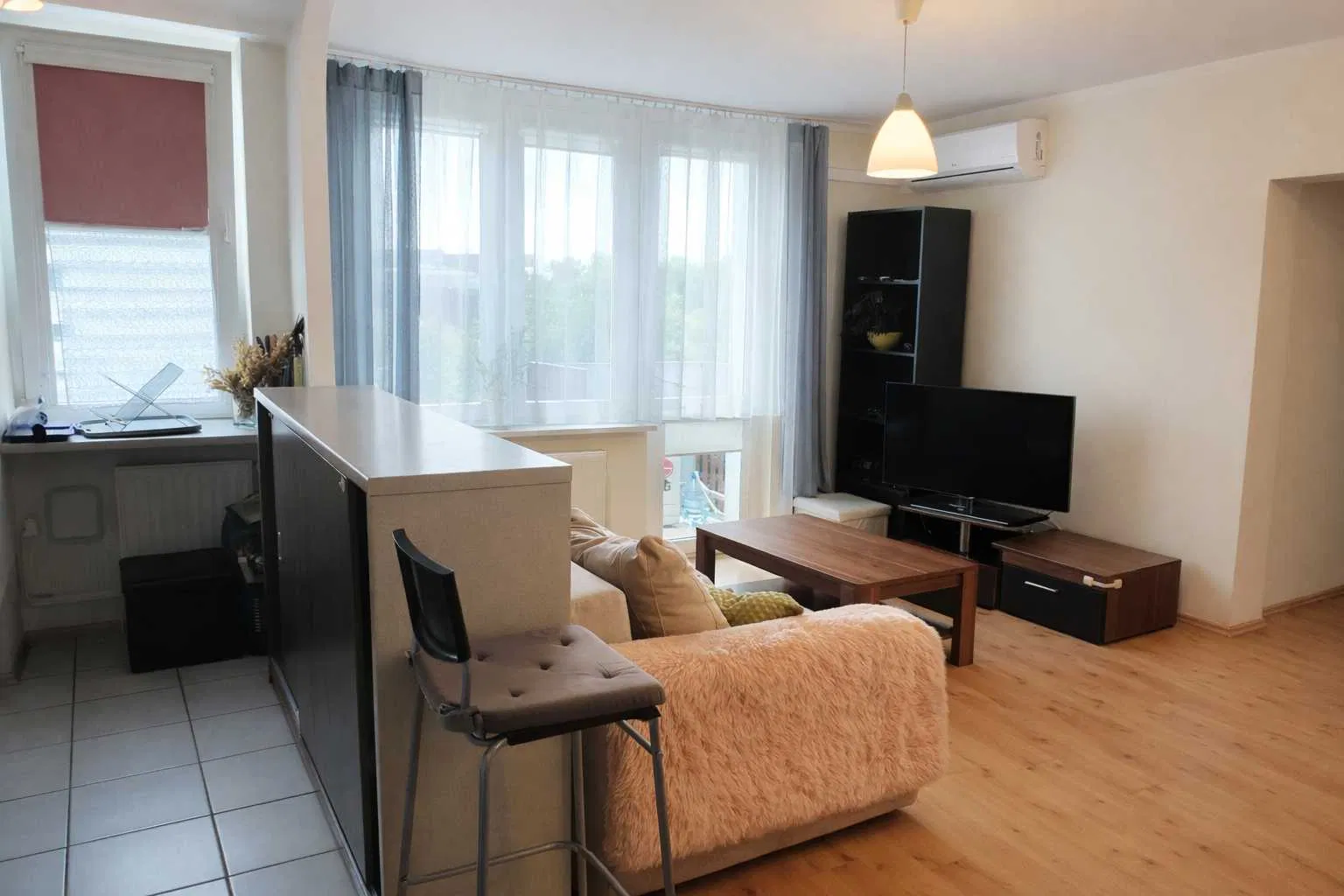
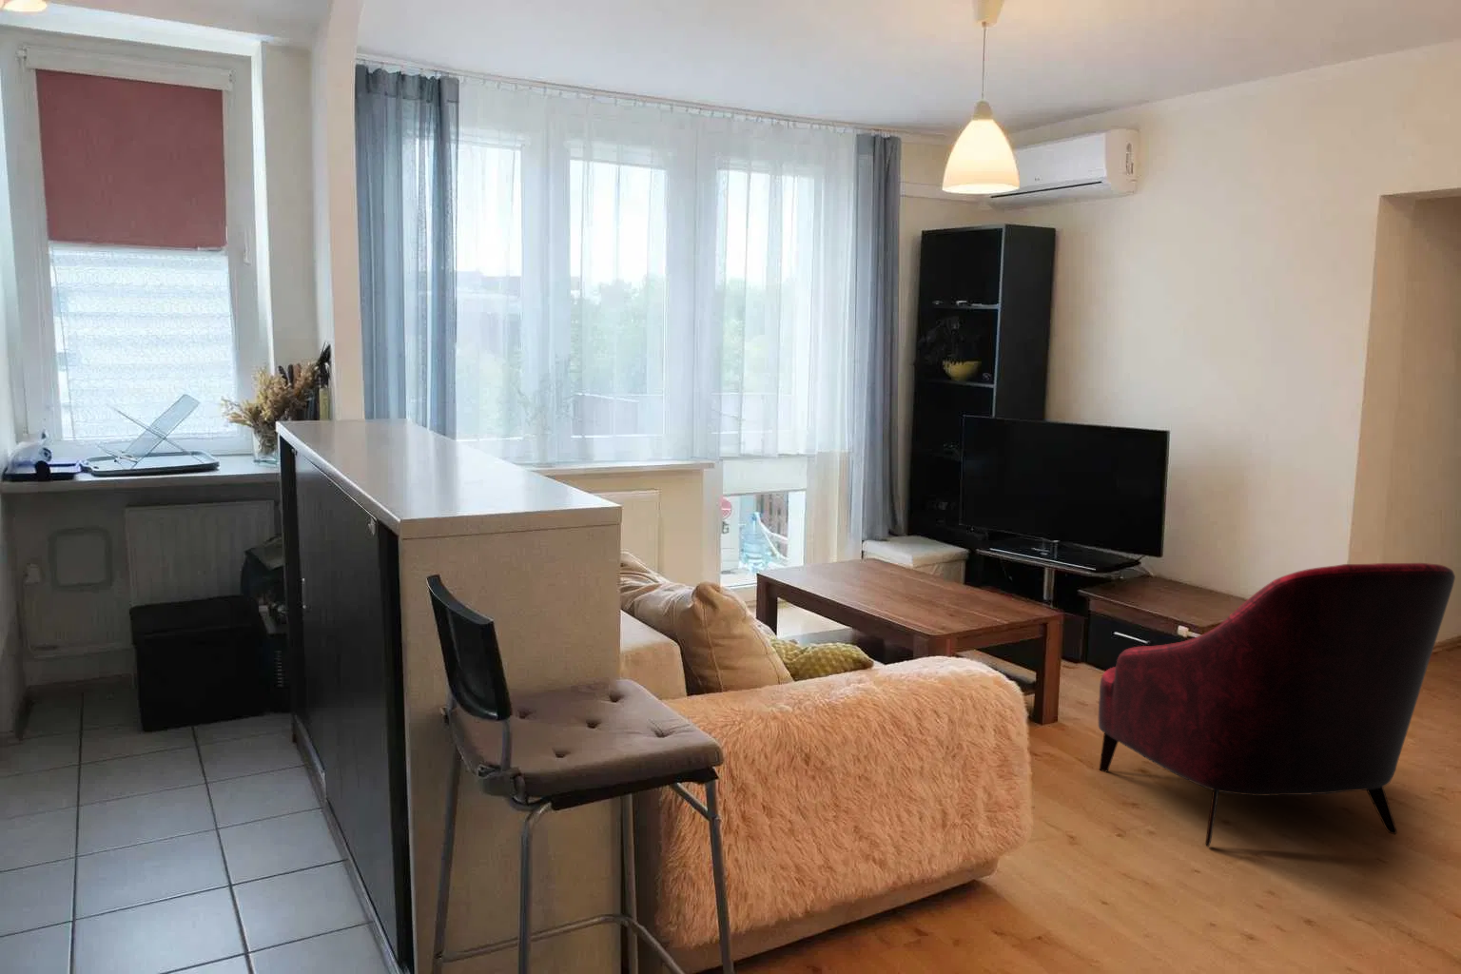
+ armchair (1269, 676)
